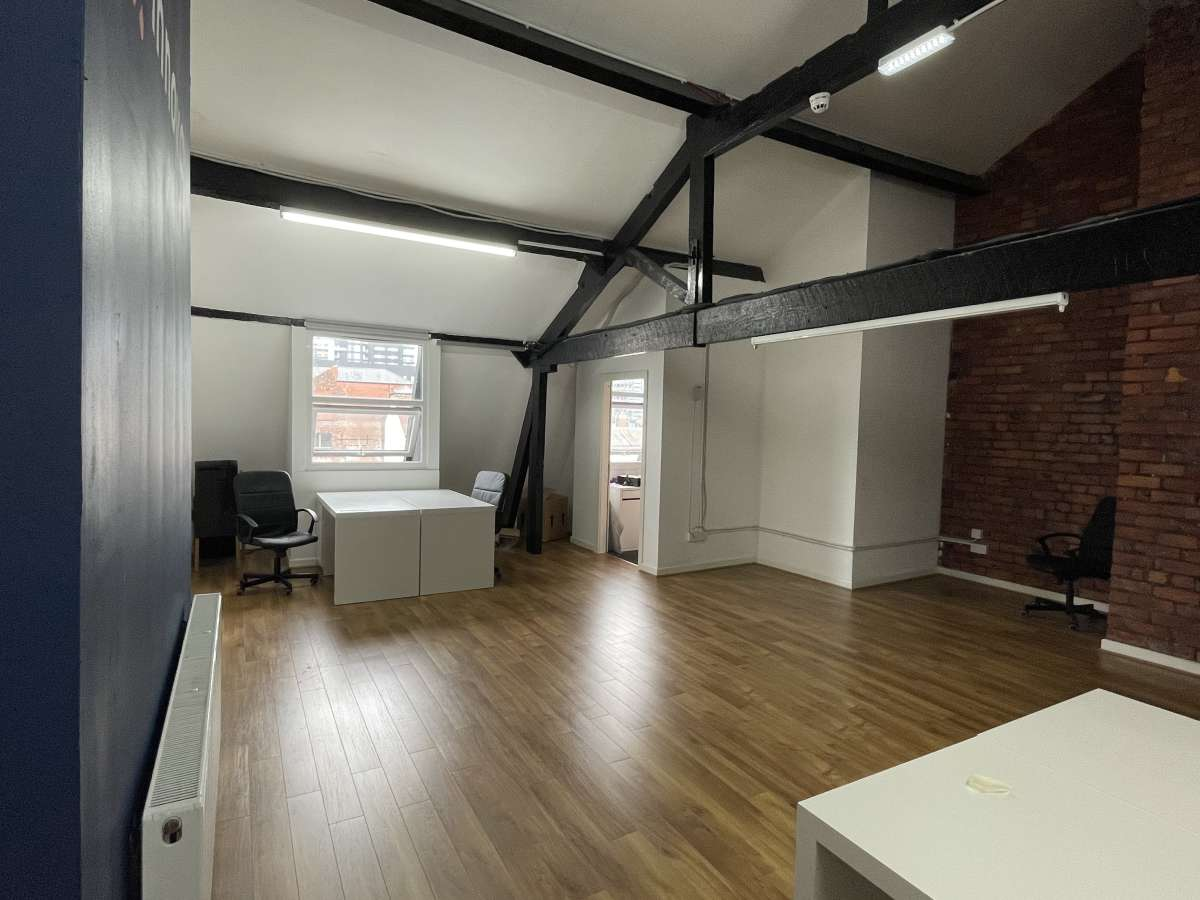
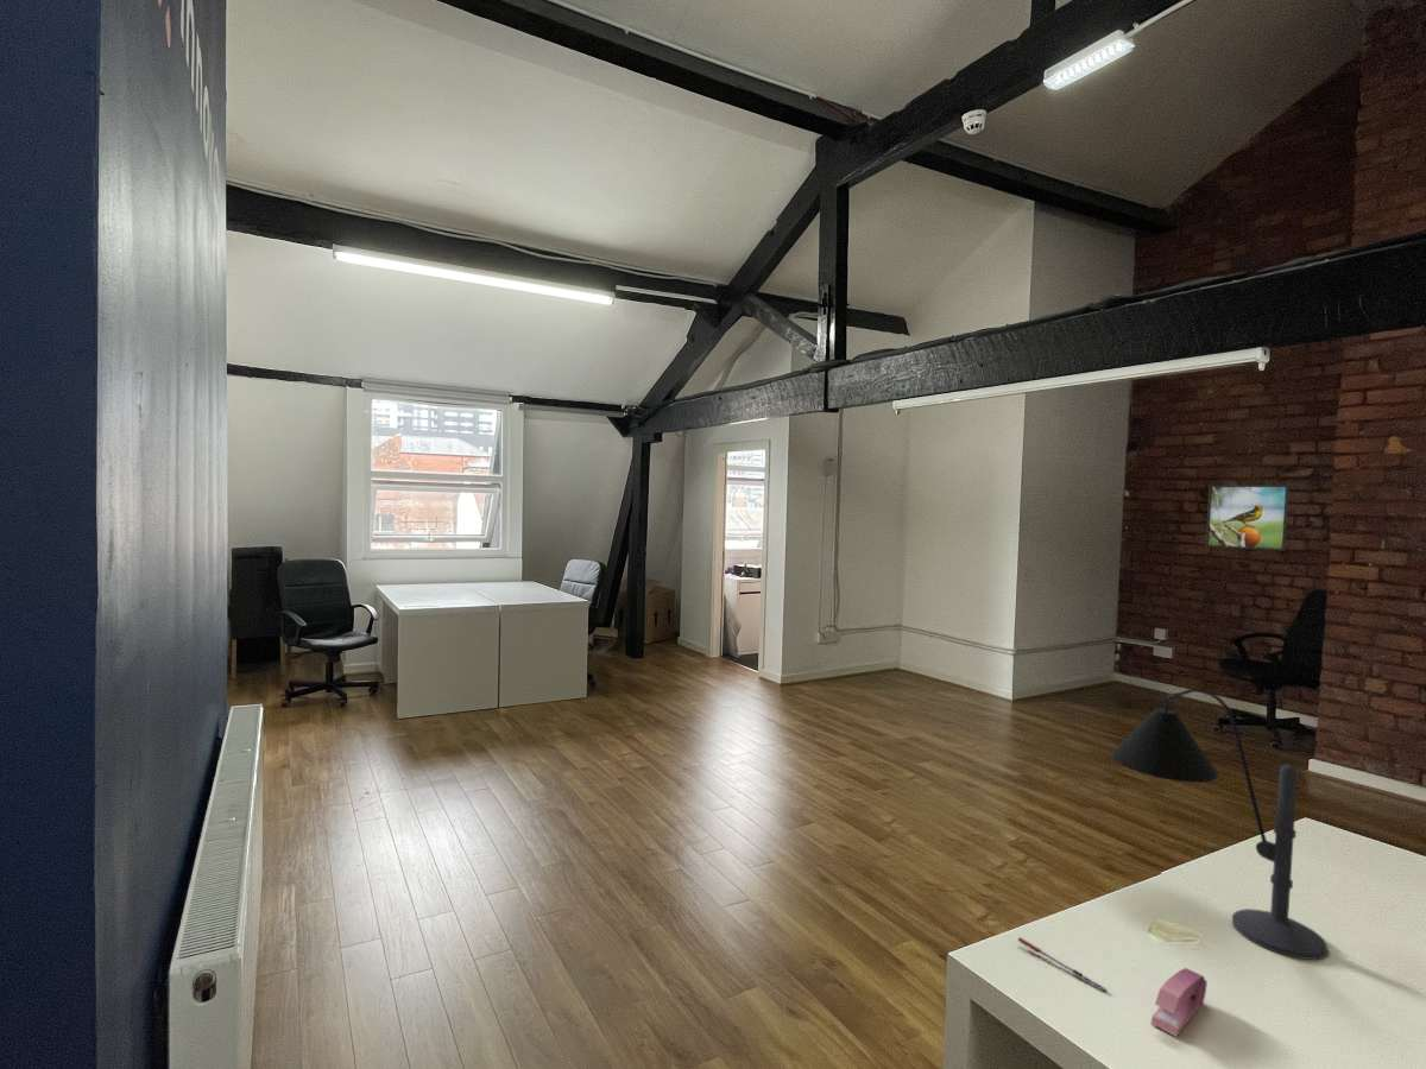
+ stapler (1180, 994)
+ pen (1060, 962)
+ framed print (1245, 517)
+ desk lamp (1210, 780)
